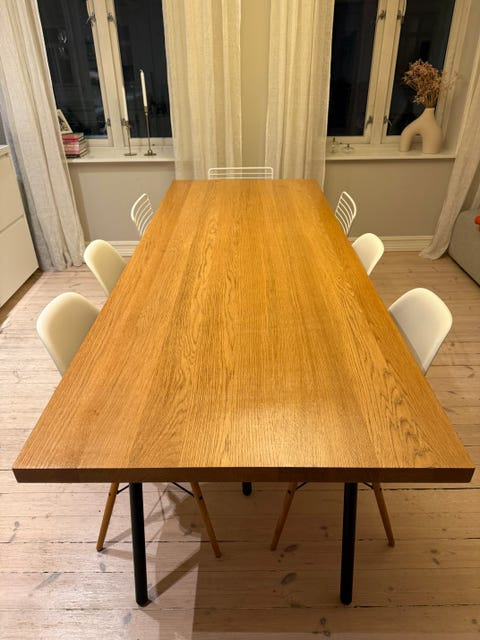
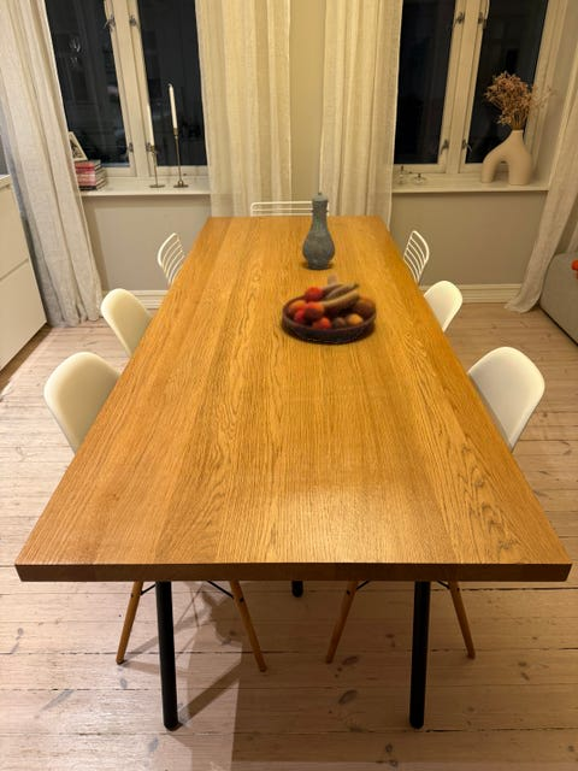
+ vase (318, 230)
+ fruit bowl (328, 305)
